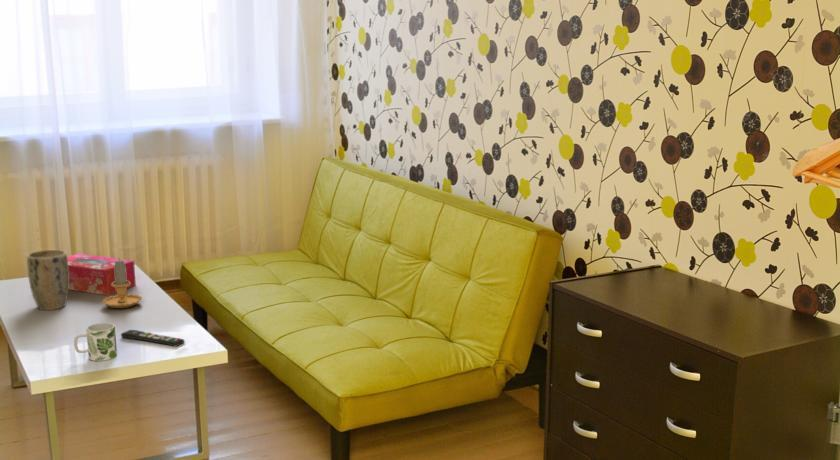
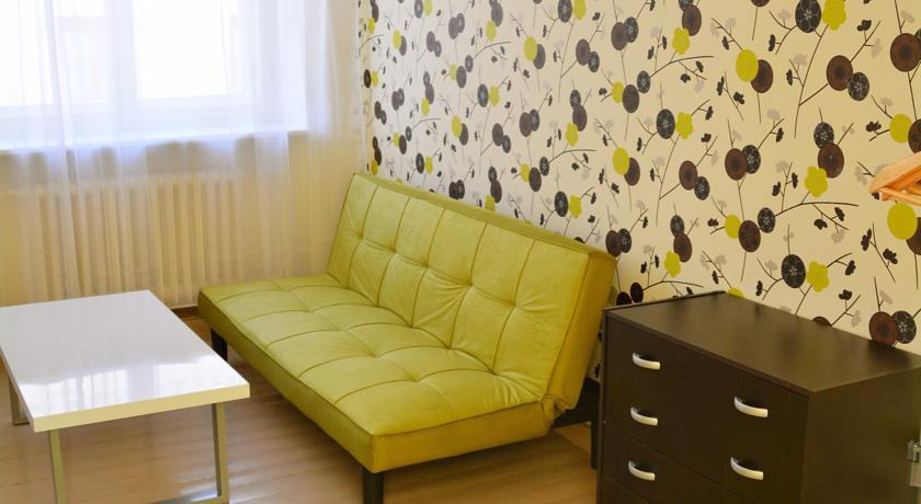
- candle (121, 282)
- plant pot (49, 280)
- remote control (152, 338)
- tissue box (92, 273)
- mug (95, 342)
